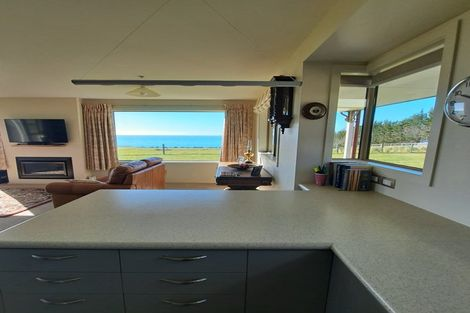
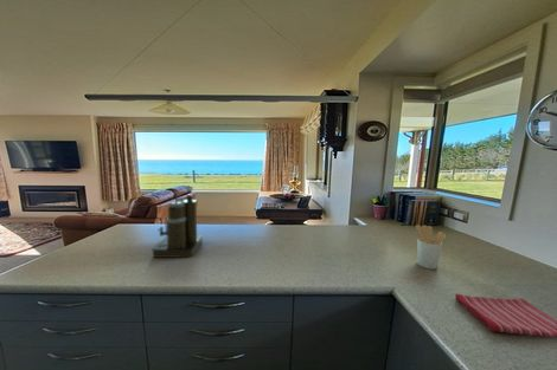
+ utensil holder (427, 245)
+ coffee maker (178, 216)
+ dish towel (508, 313)
